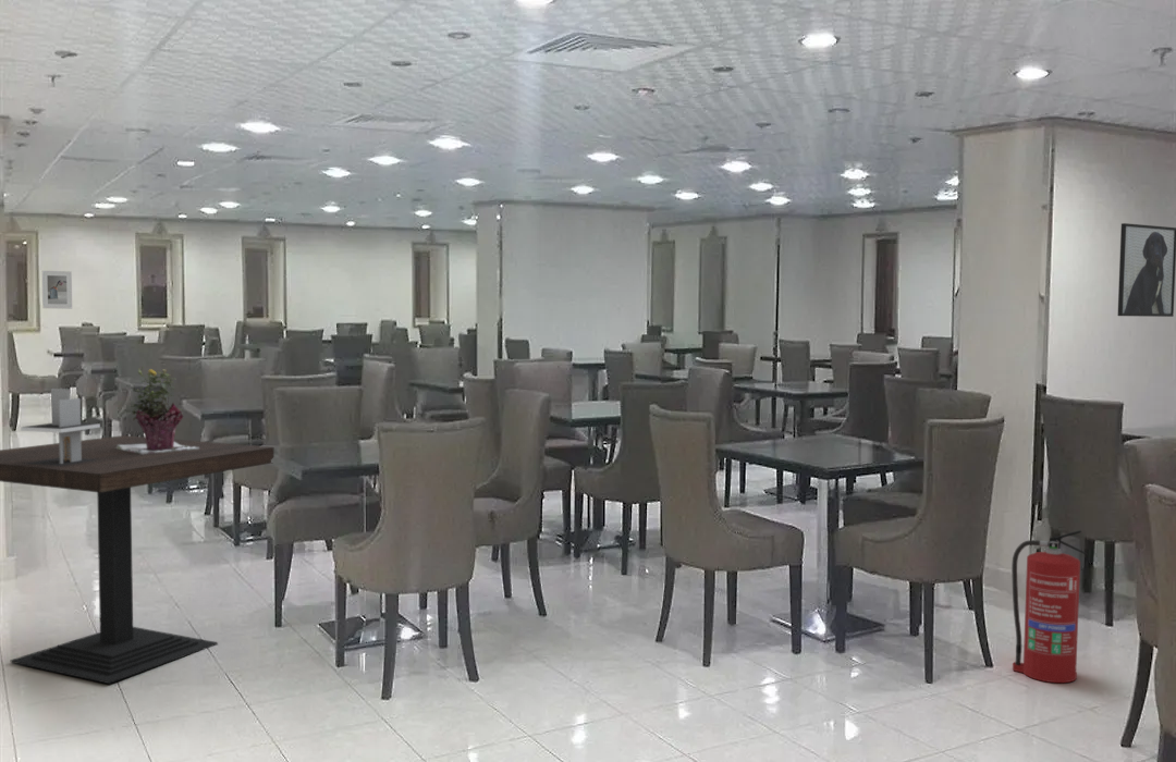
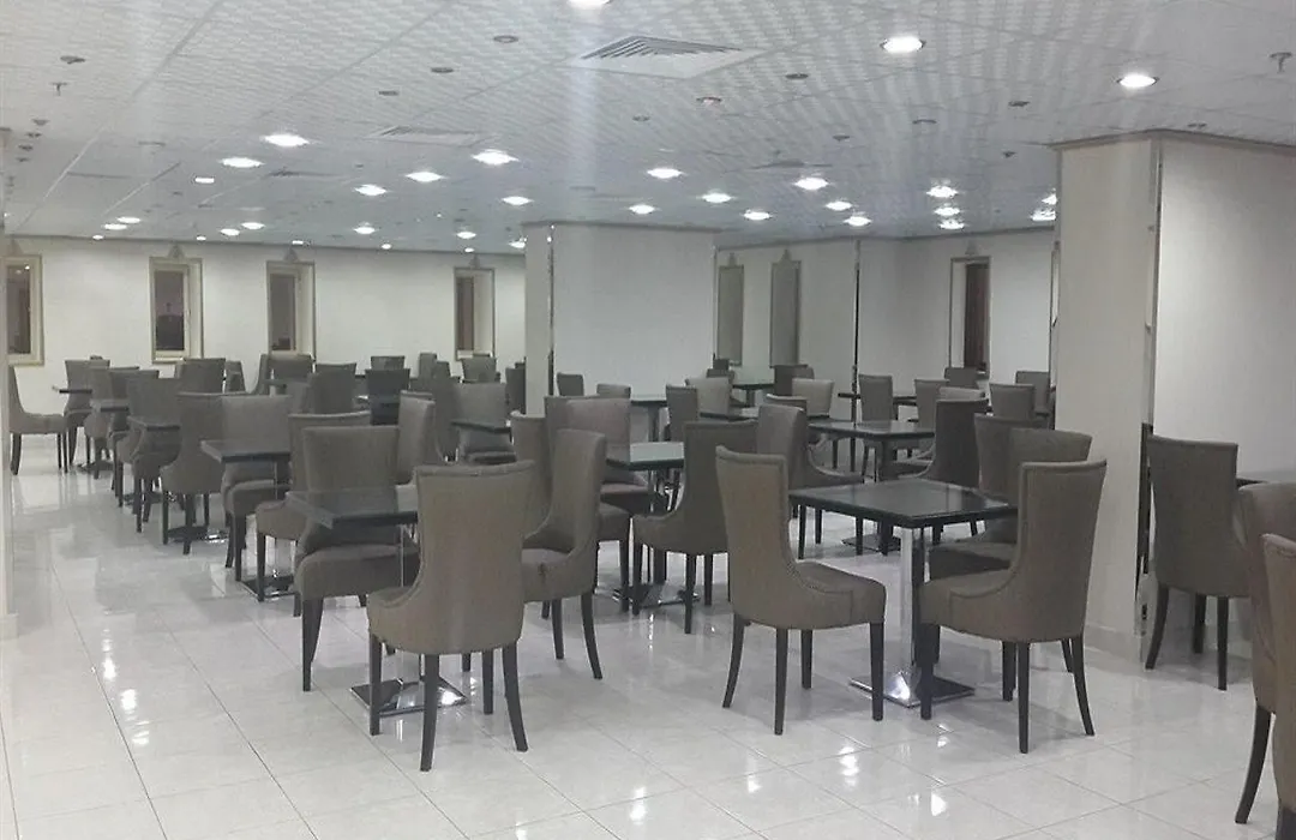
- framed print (1148, 271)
- fire extinguisher (1049, 601)
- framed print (57, 290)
- potted flower (156, 406)
- dining table (114, 553)
- napkin holder (61, 425)
